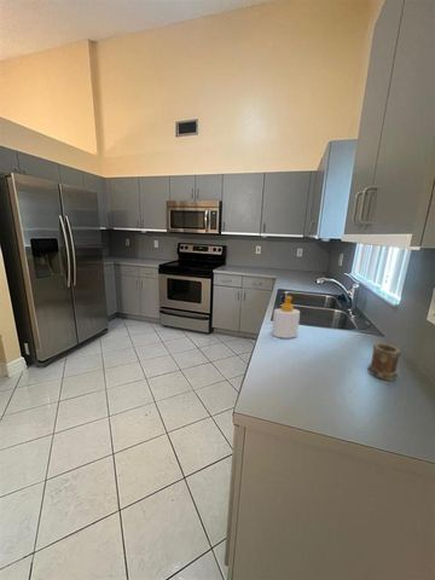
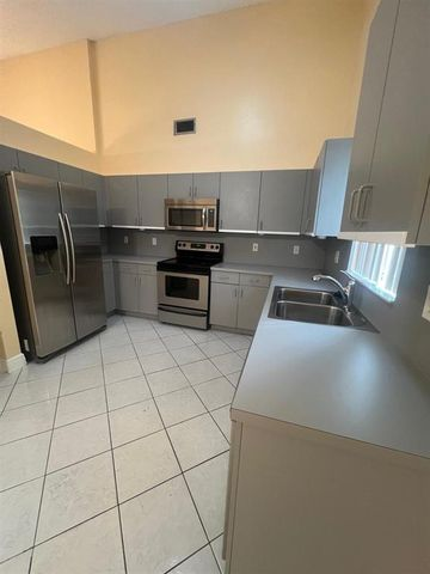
- soap bottle (286, 315)
- mug (383, 361)
